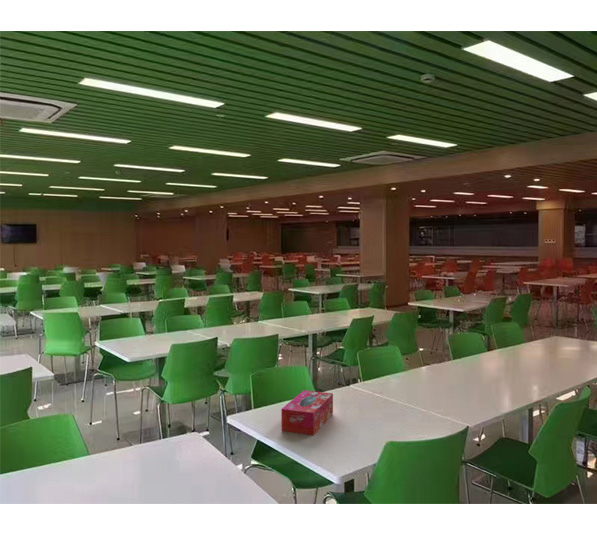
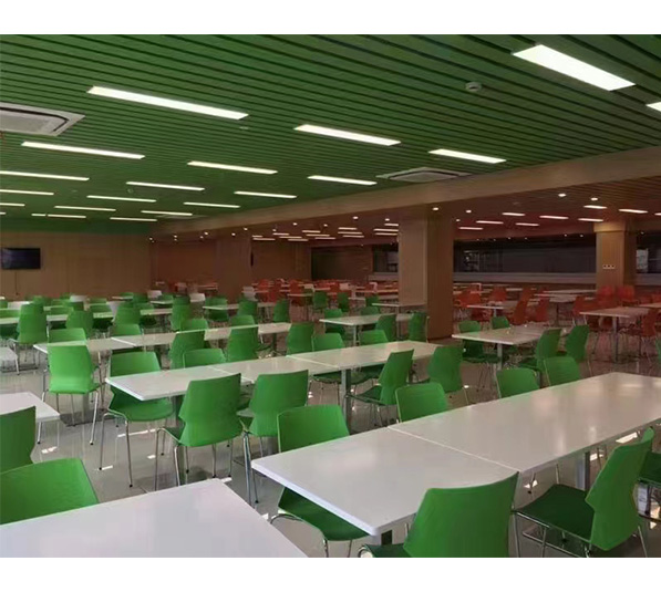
- tissue box (308, 411)
